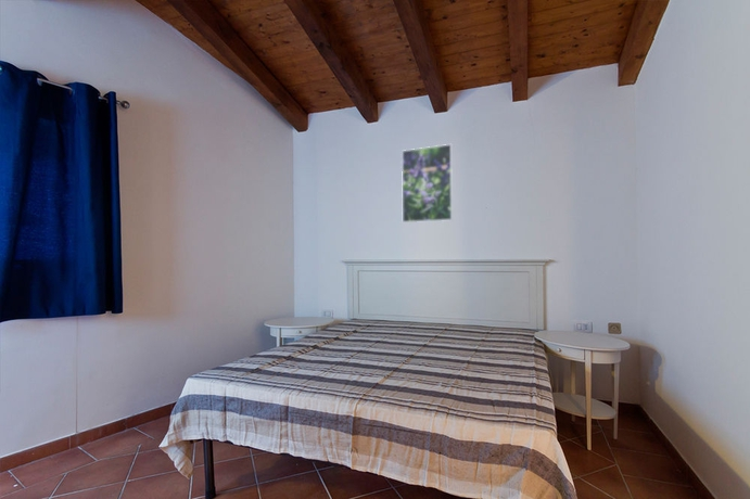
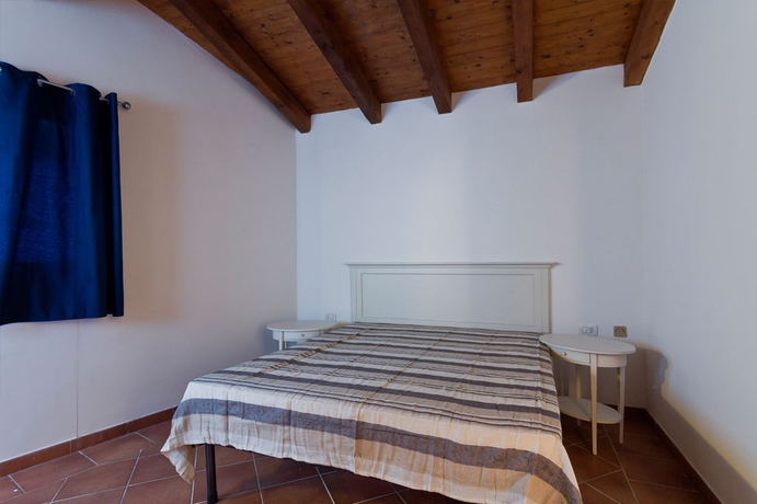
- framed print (427, 184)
